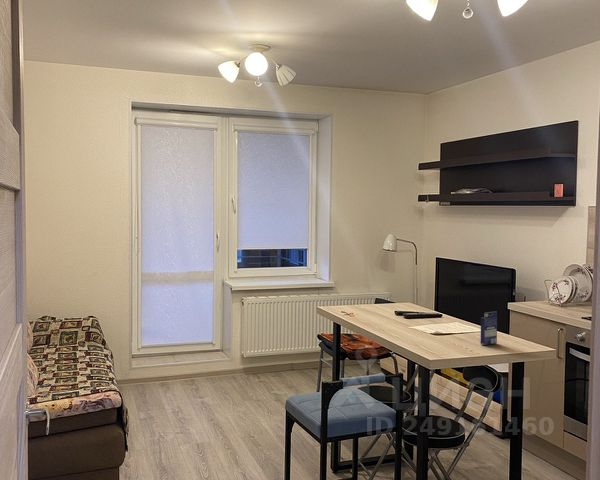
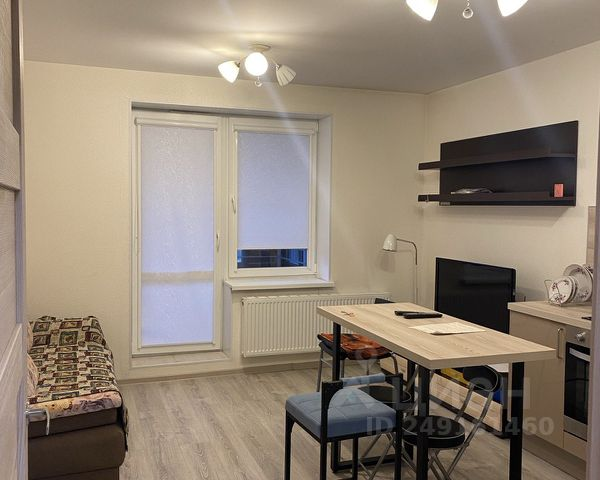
- small box (488, 327)
